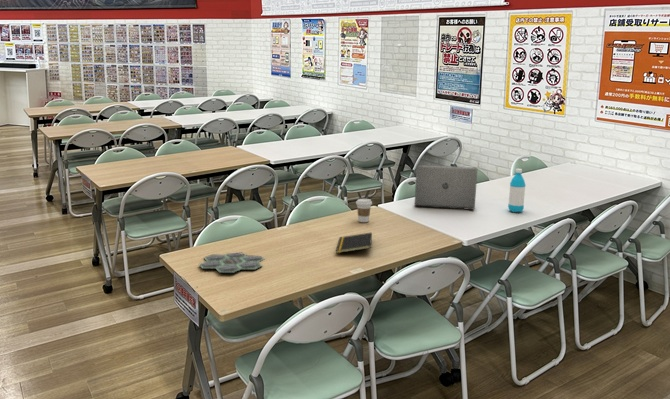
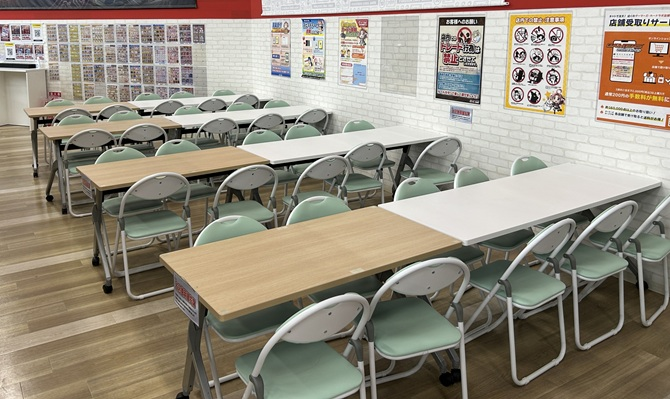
- board game (232, 261)
- water bottle (517, 190)
- notepad (354, 242)
- laptop (445, 184)
- coffee cup (363, 210)
